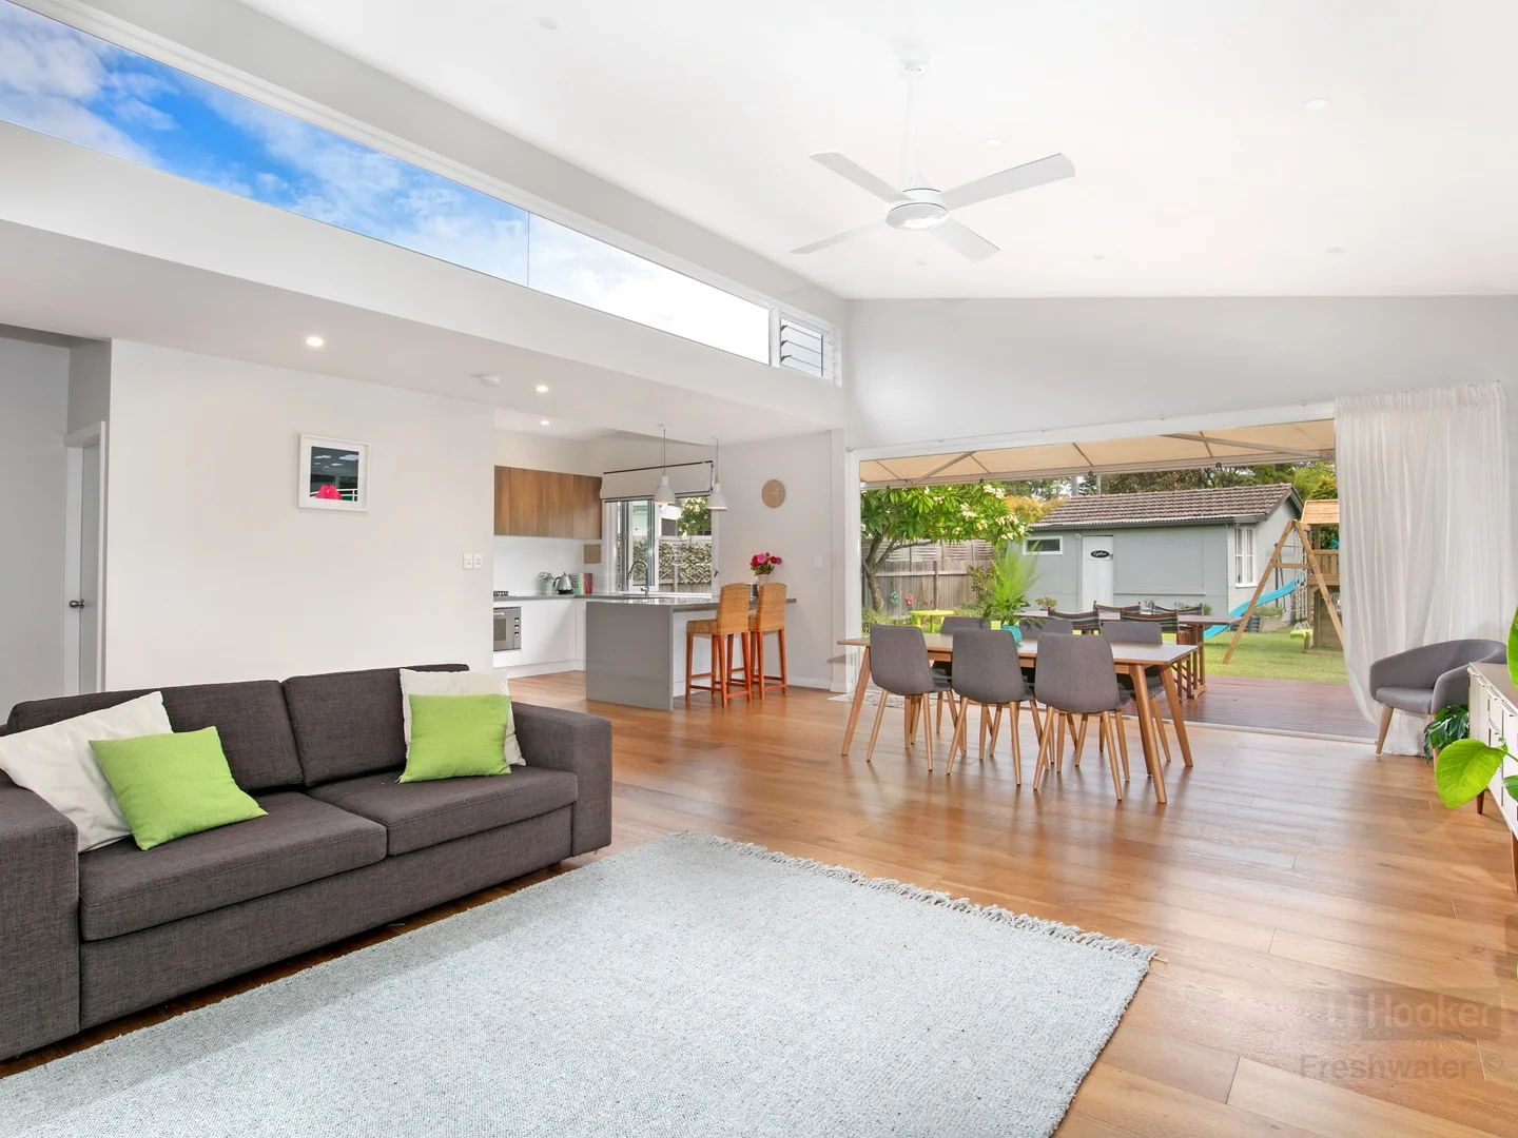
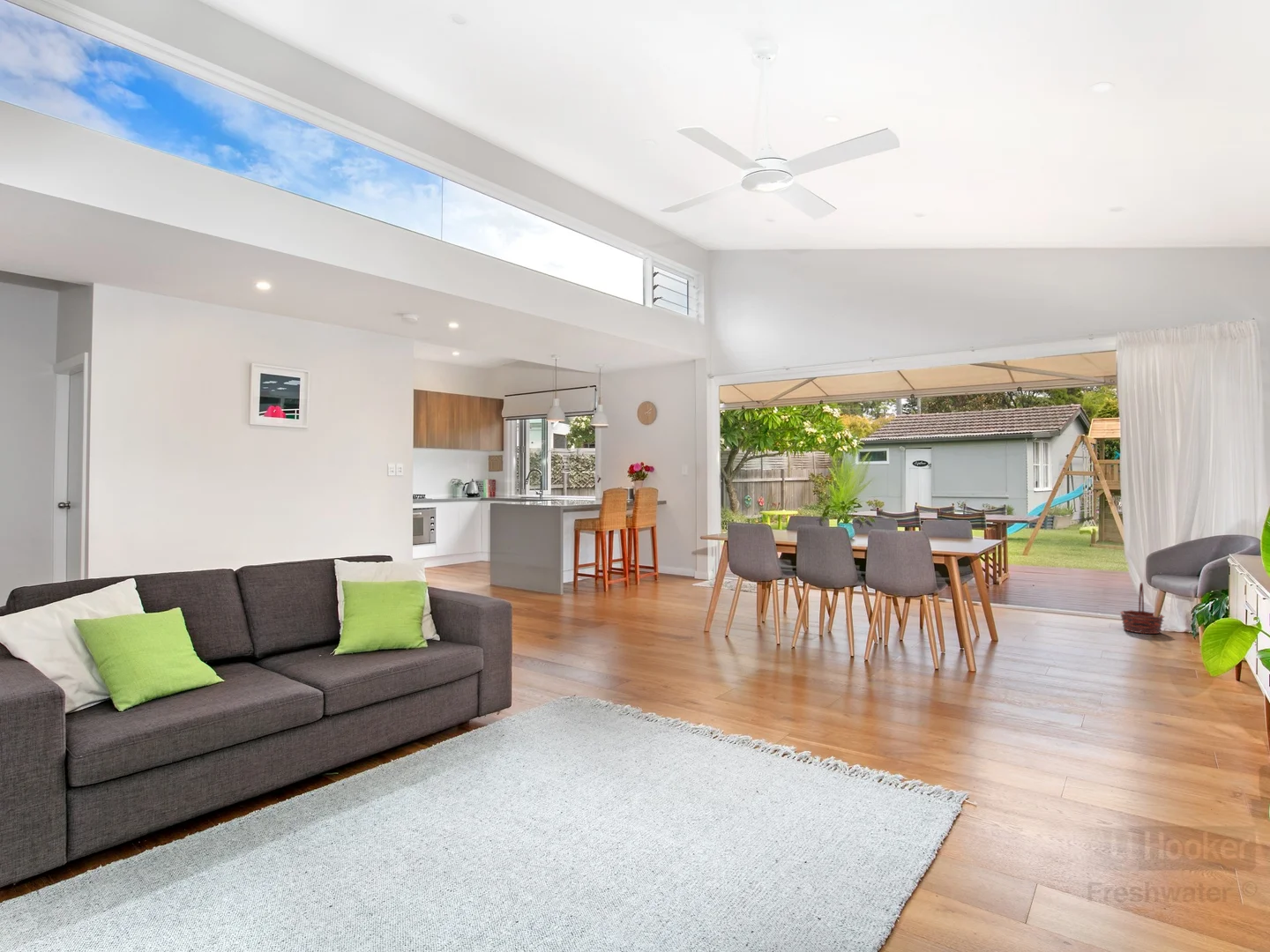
+ basket (1142, 606)
